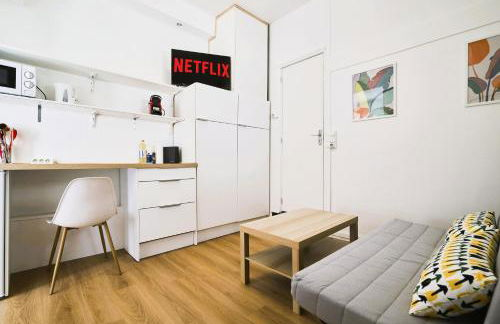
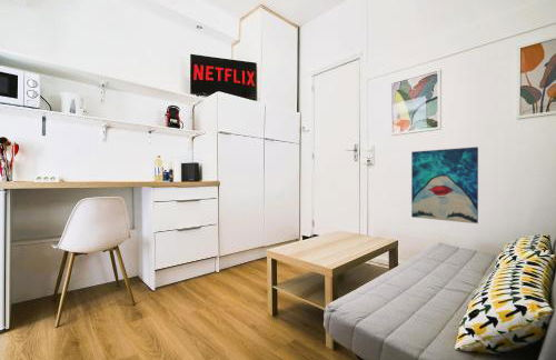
+ wall art (441, 184)
